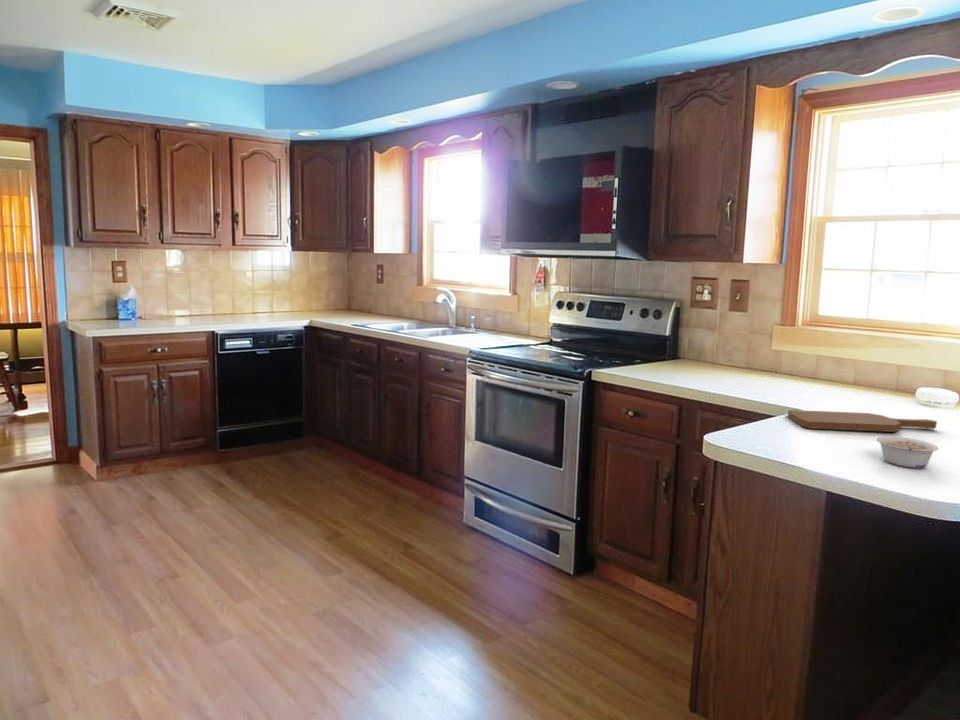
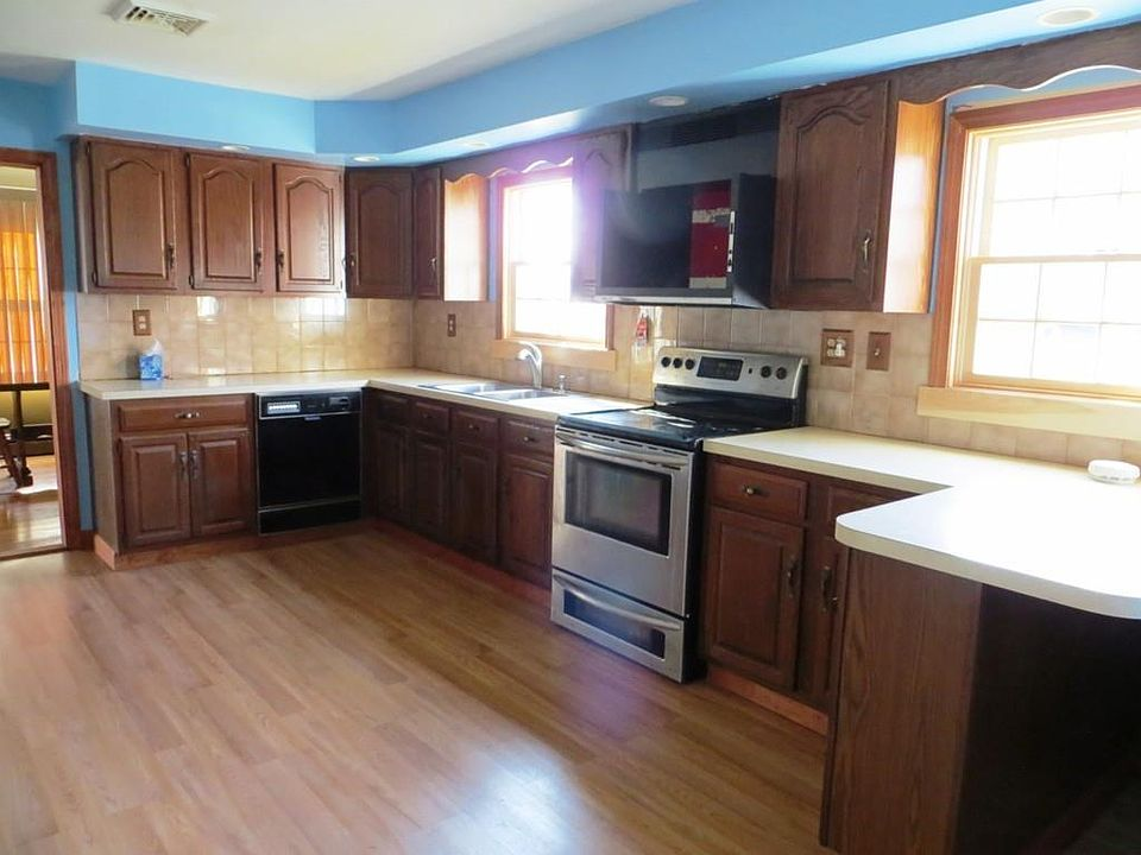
- cutting board (864, 421)
- legume (907, 451)
